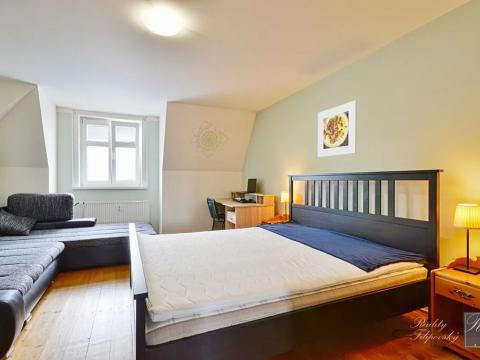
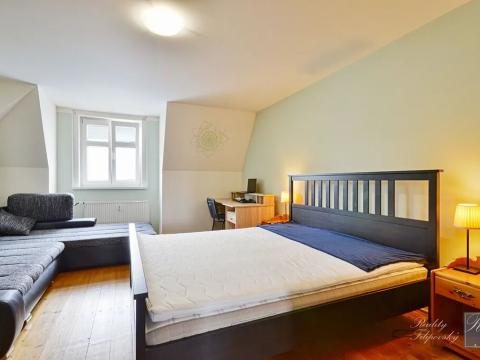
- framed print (335, 131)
